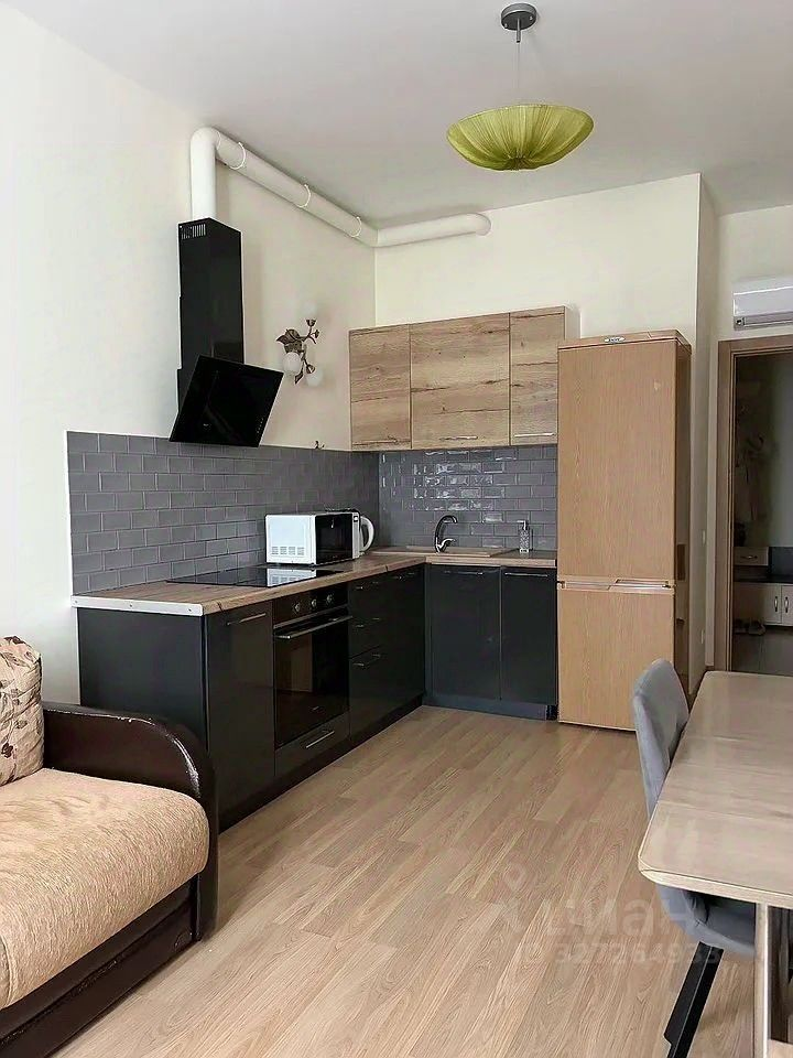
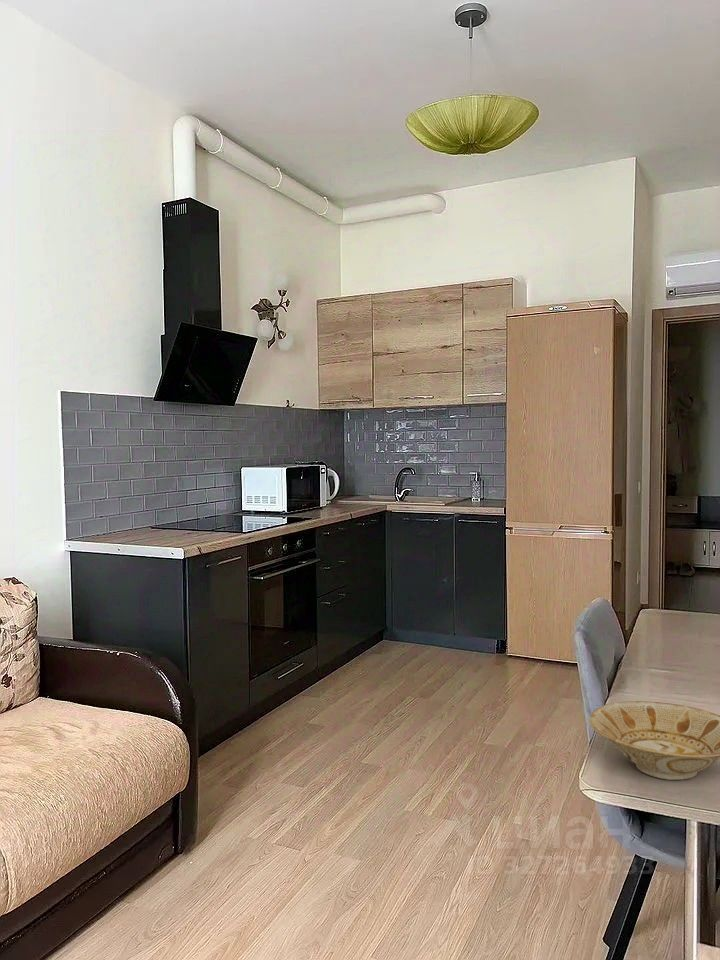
+ bowl (665, 746)
